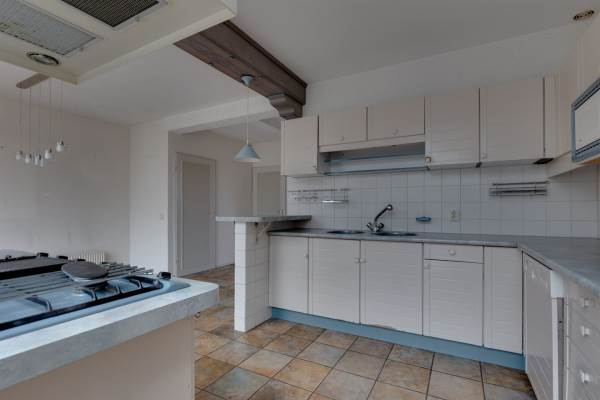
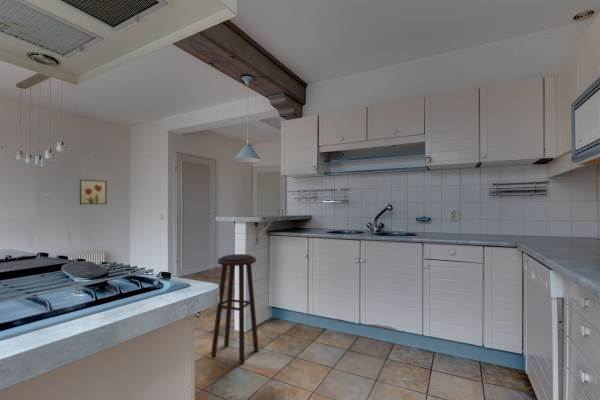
+ stool (235, 307)
+ wall art (93, 192)
